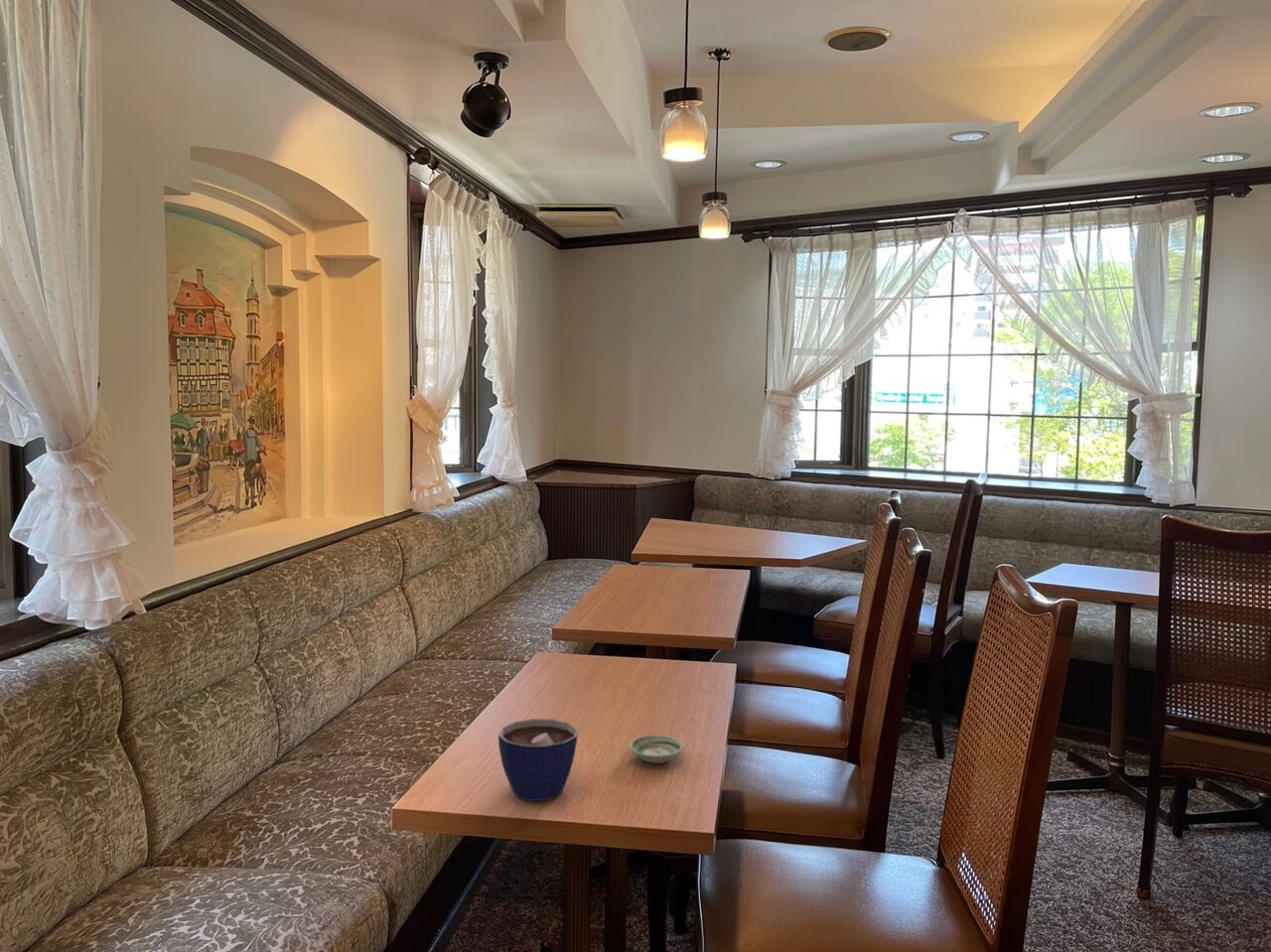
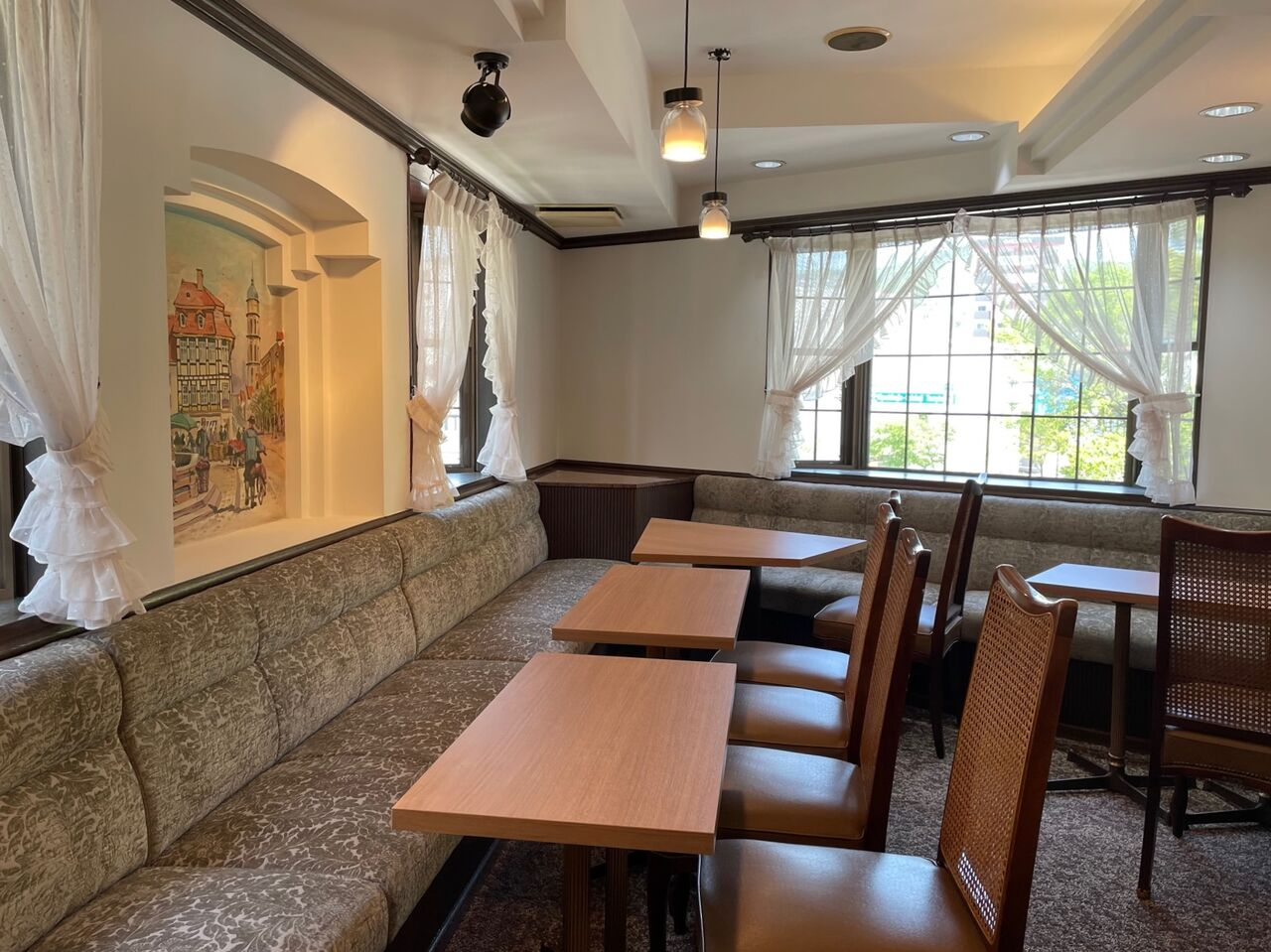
- cup (539, 755)
- saucer (655, 750)
